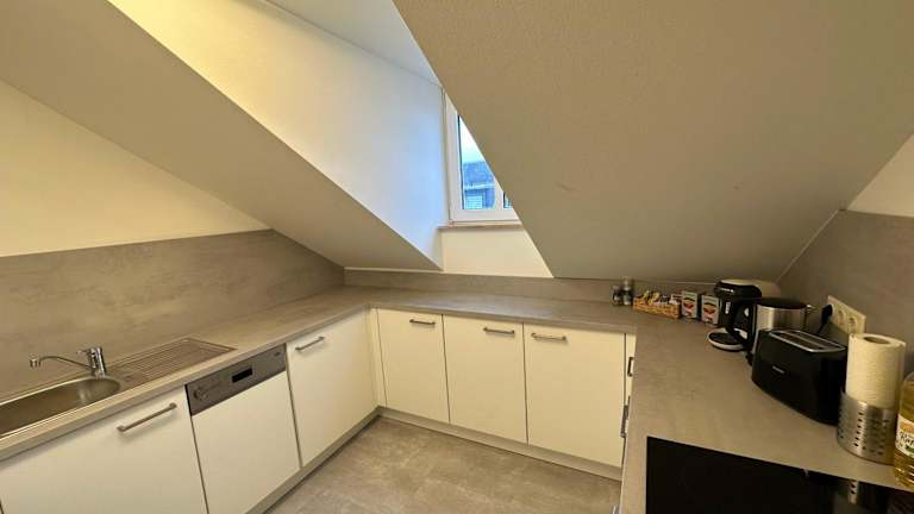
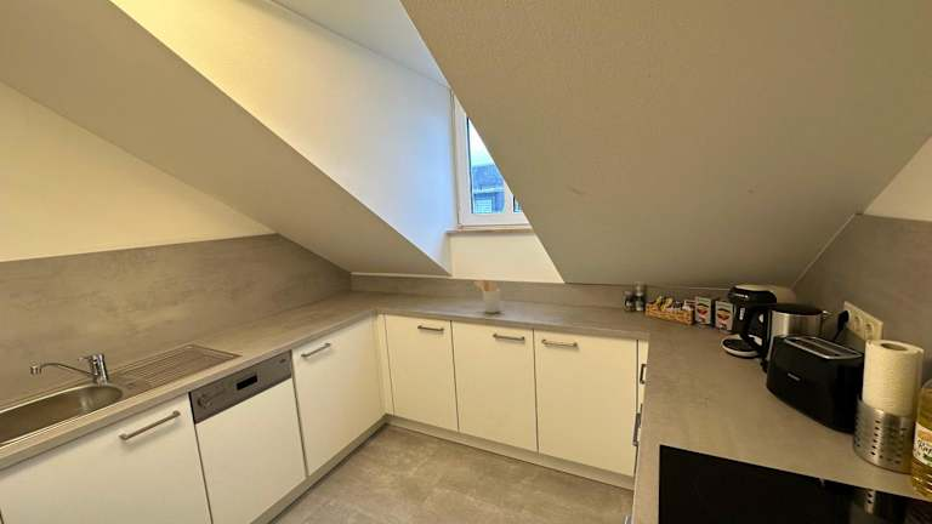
+ utensil holder (487, 295)
